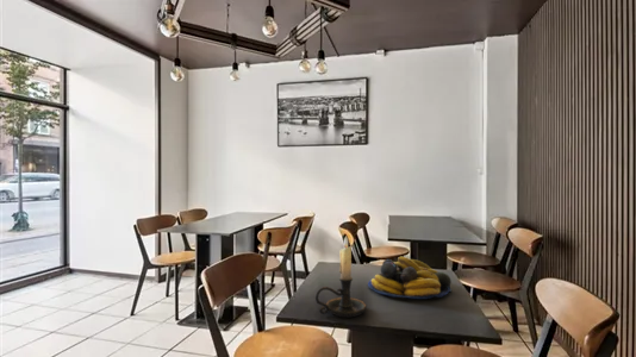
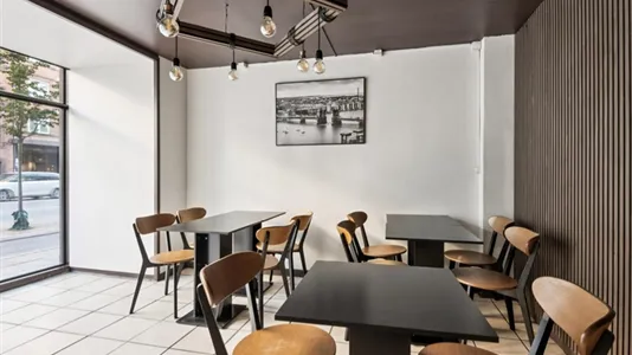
- fruit bowl (407, 273)
- candle holder (341, 274)
